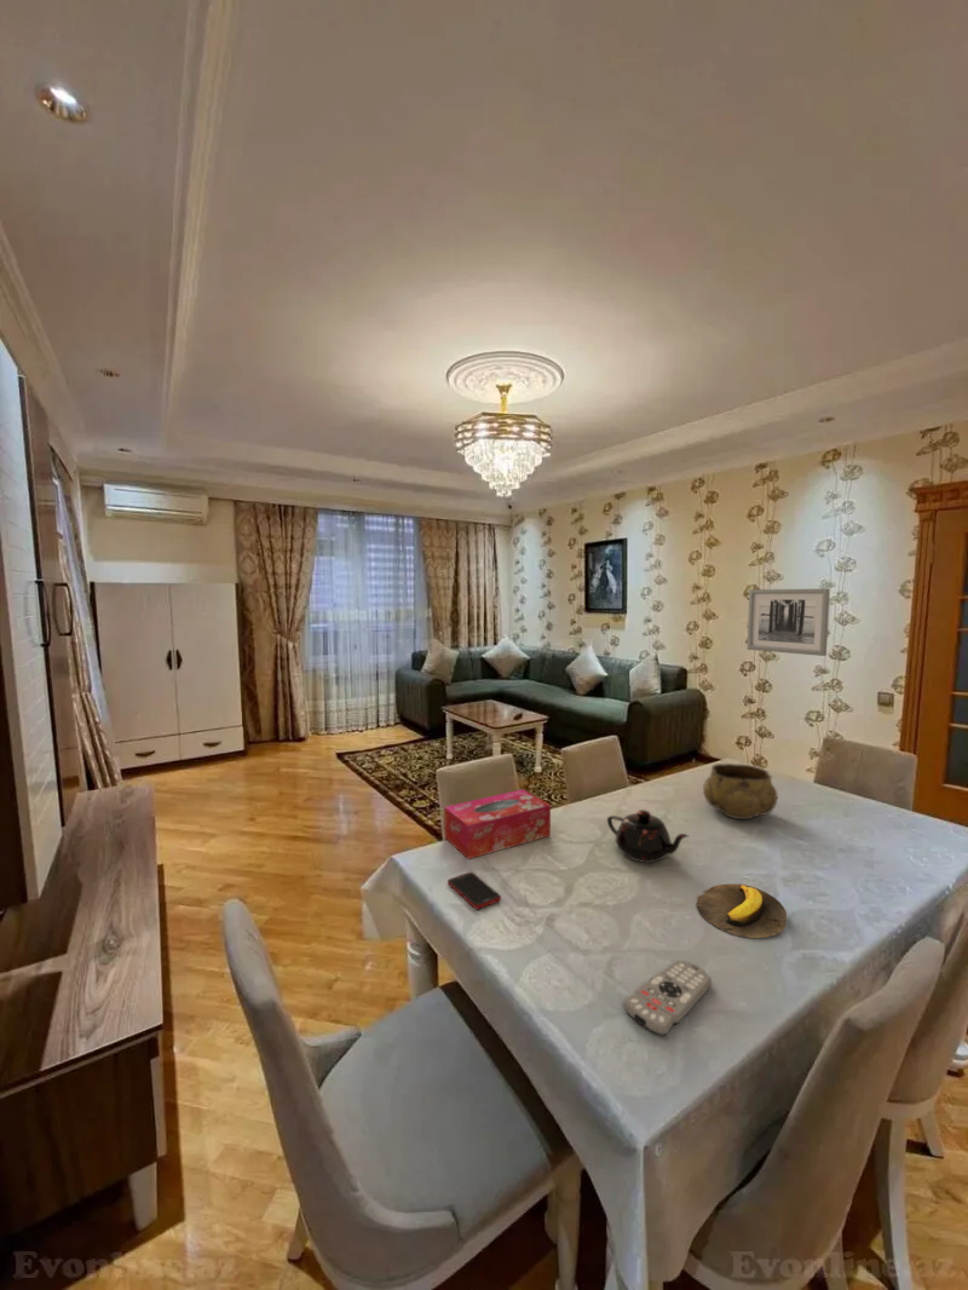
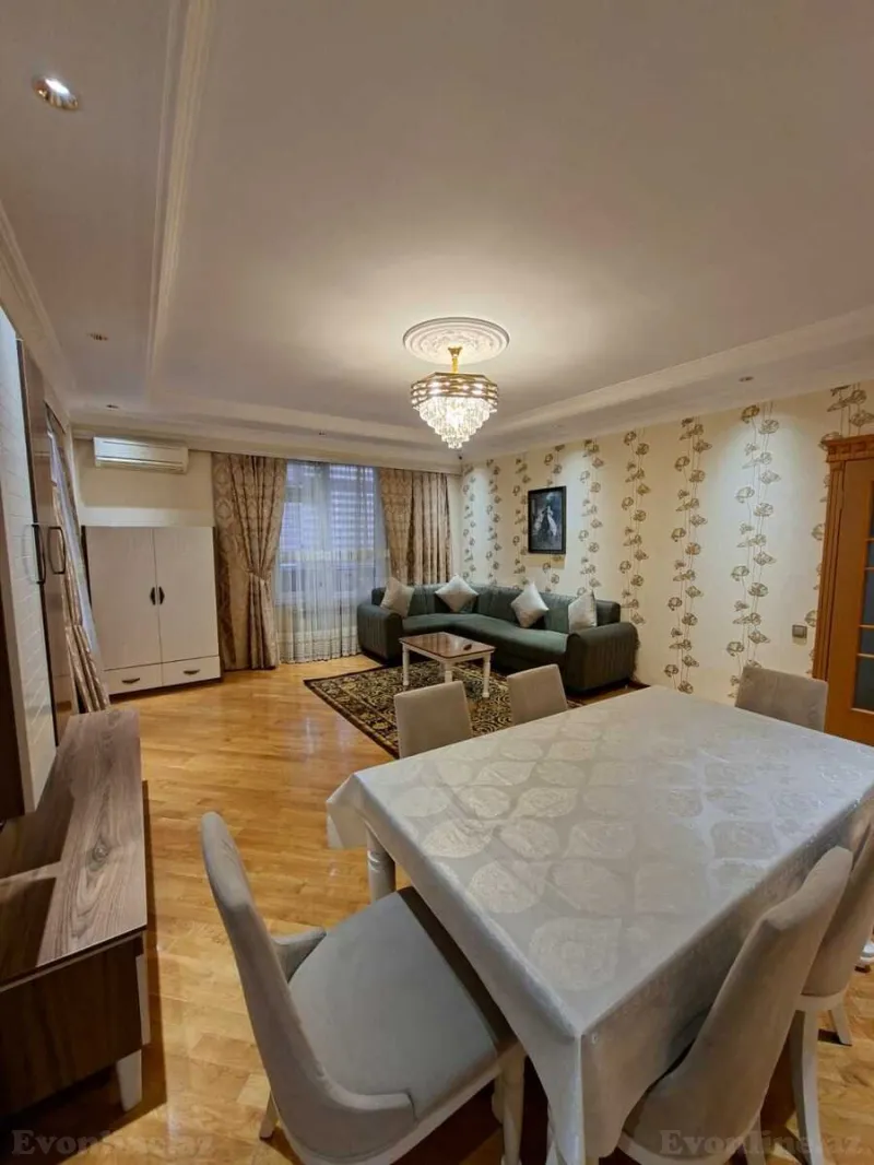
- wall art (785, 621)
- teapot (645, 833)
- decorative bowl (739, 791)
- remote control (670, 994)
- banana (739, 903)
- cell phone (473, 889)
- tissue box (497, 820)
